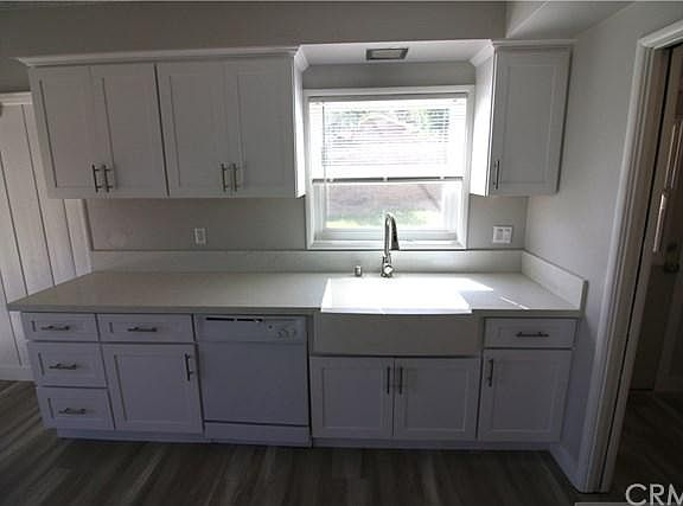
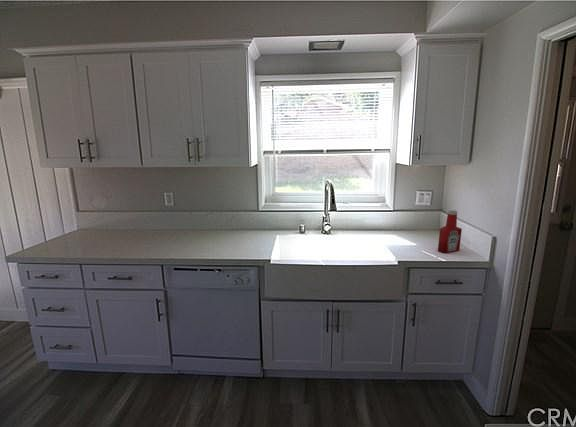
+ soap bottle (450, 231)
